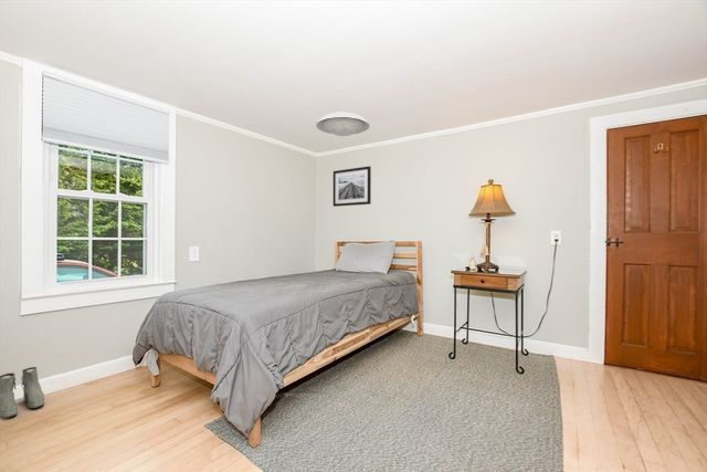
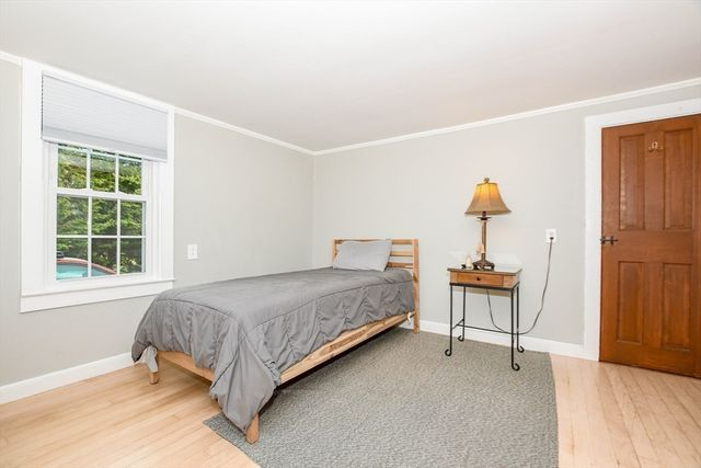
- boots (22, 388)
- ceiling light (342, 126)
- wall art (351, 187)
